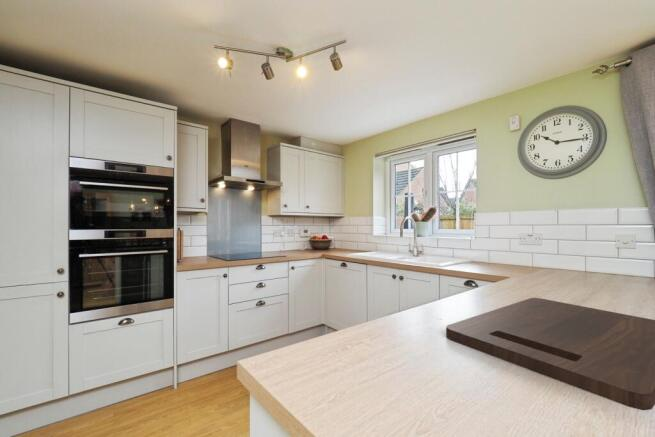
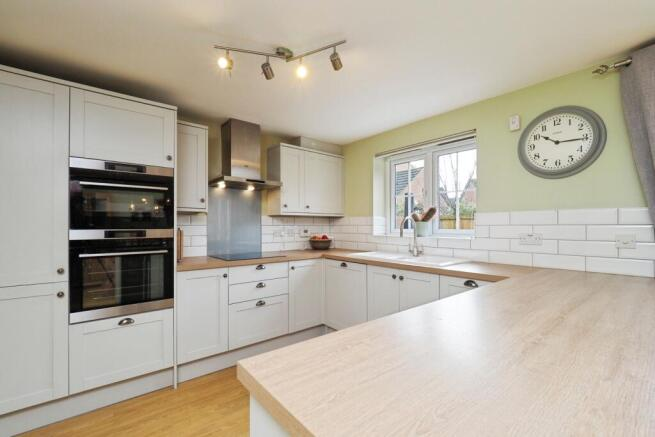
- cutting board (568, 332)
